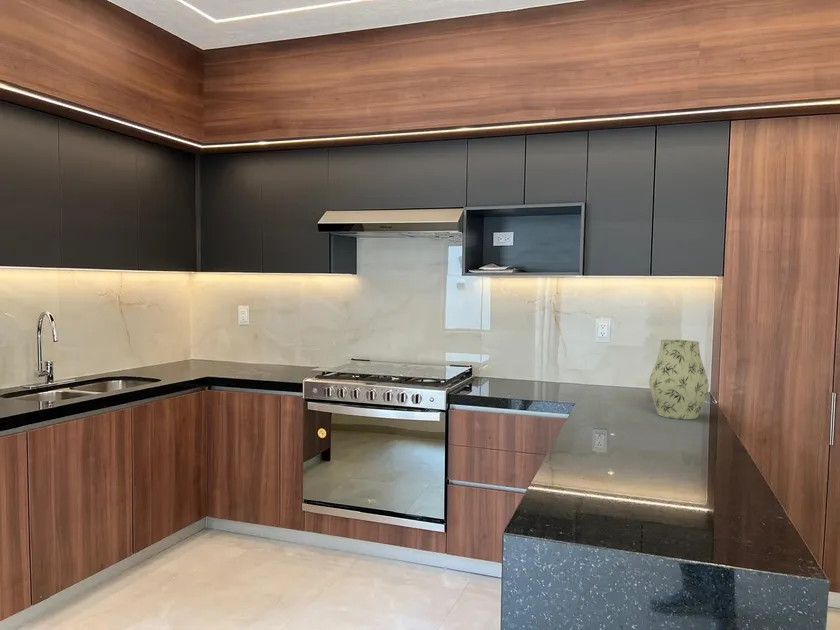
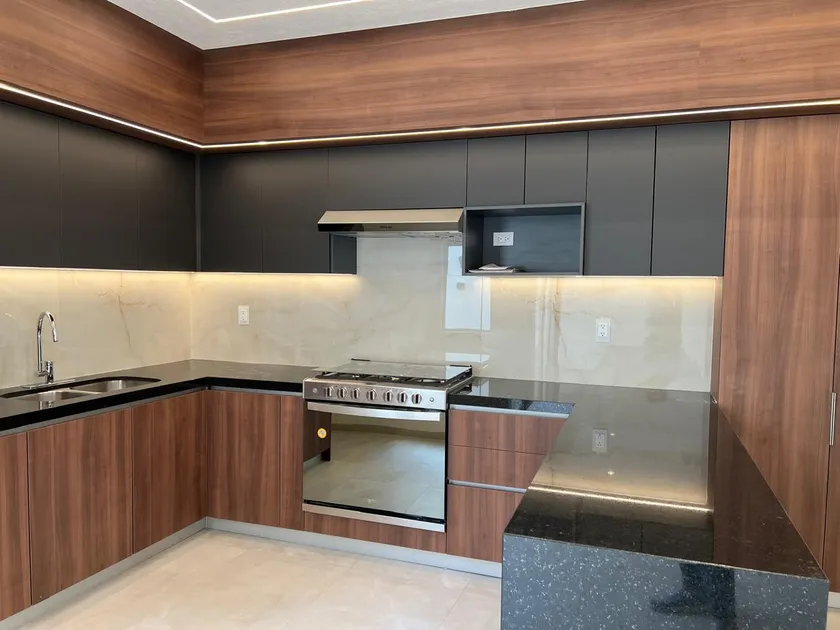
- vase (678, 378)
